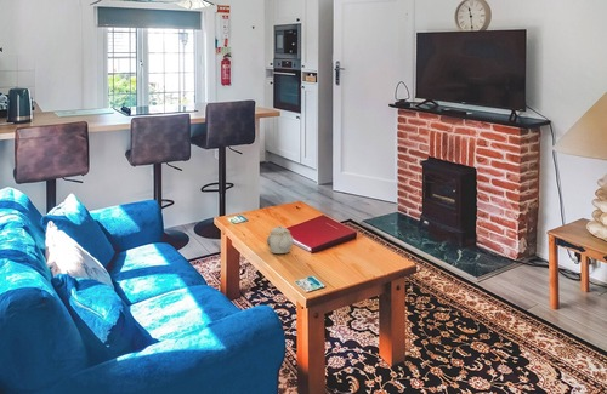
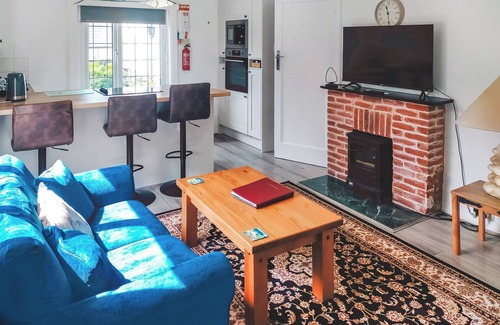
- teapot (279, 238)
